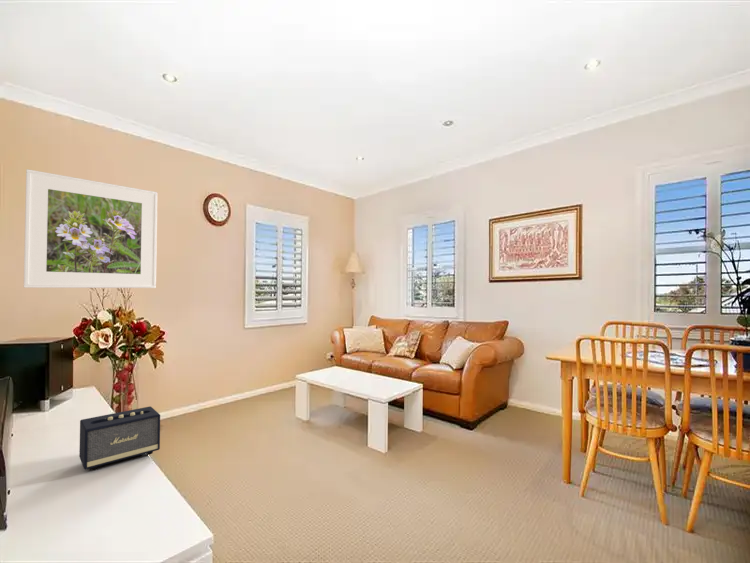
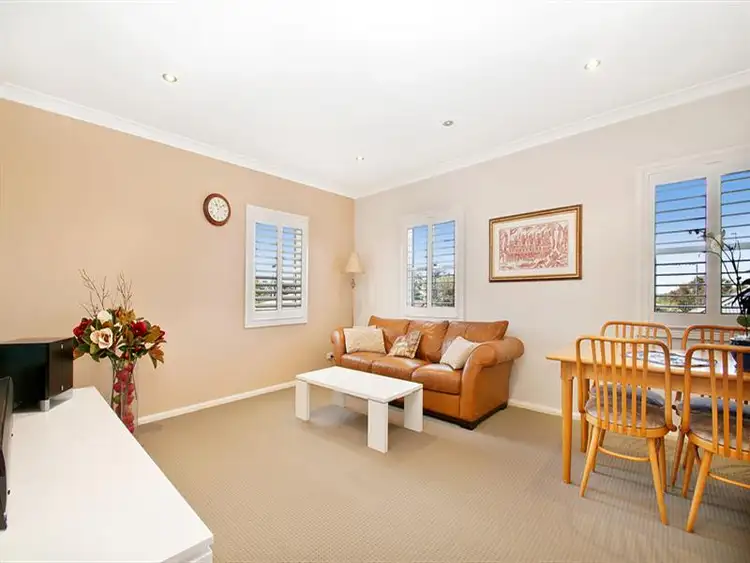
- speaker (120, 436)
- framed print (97, 234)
